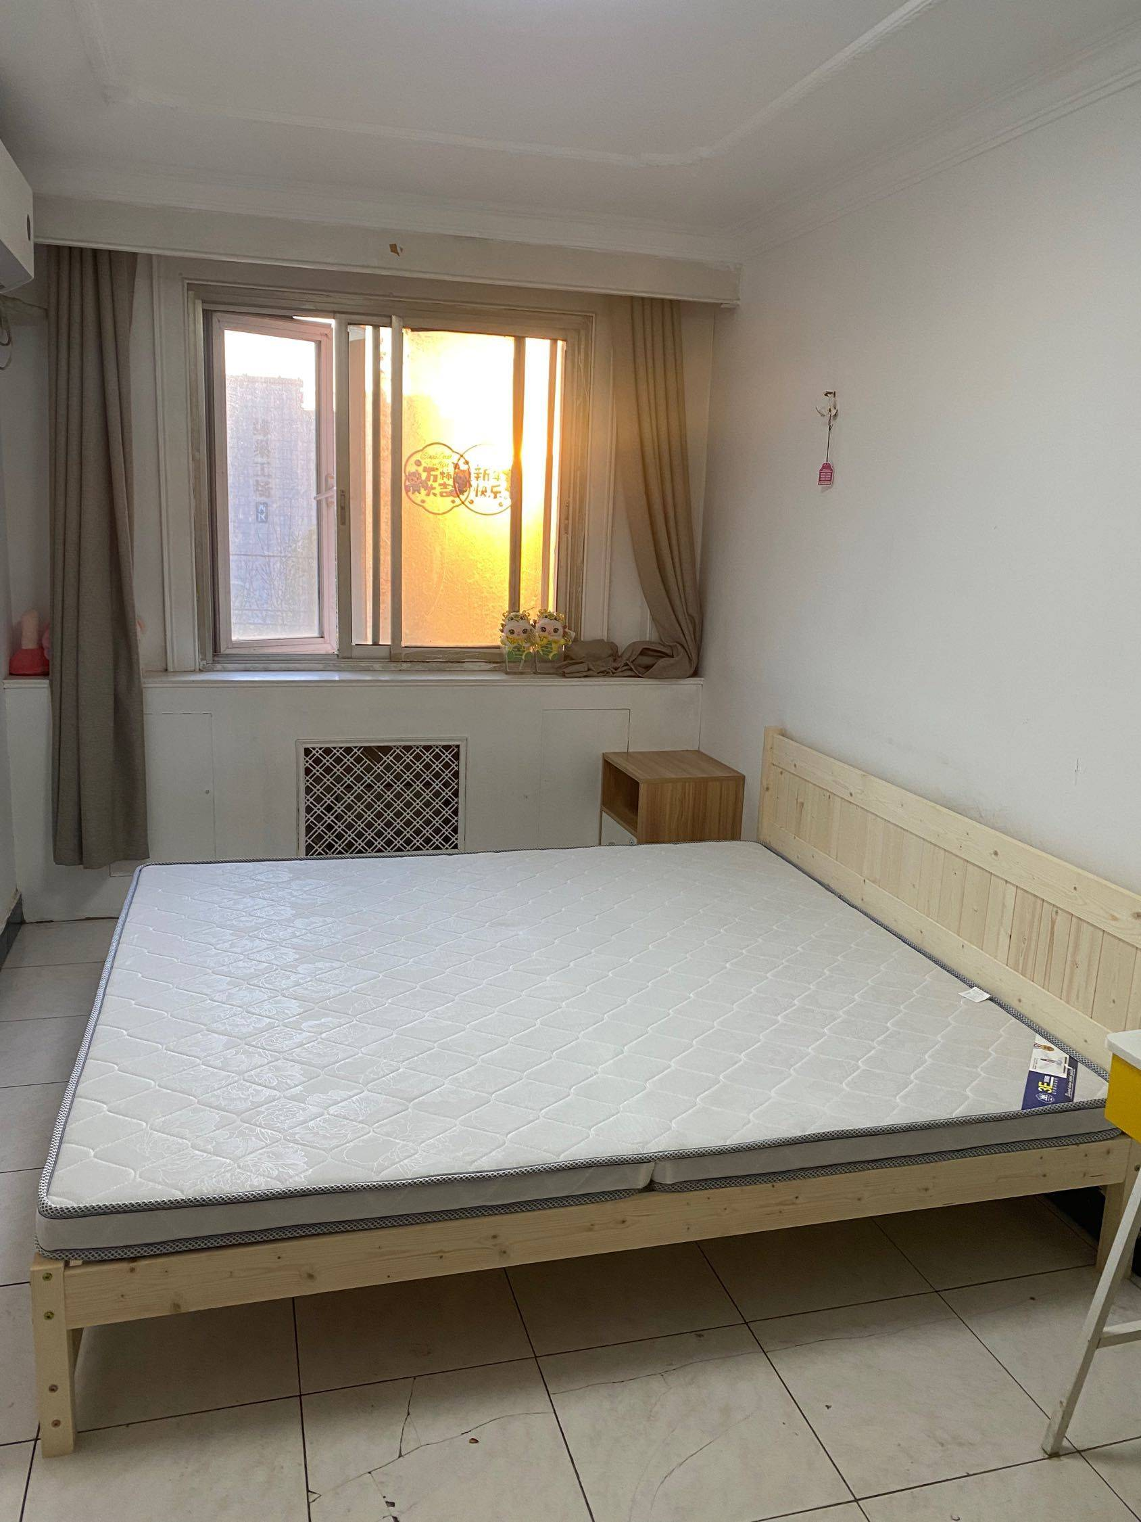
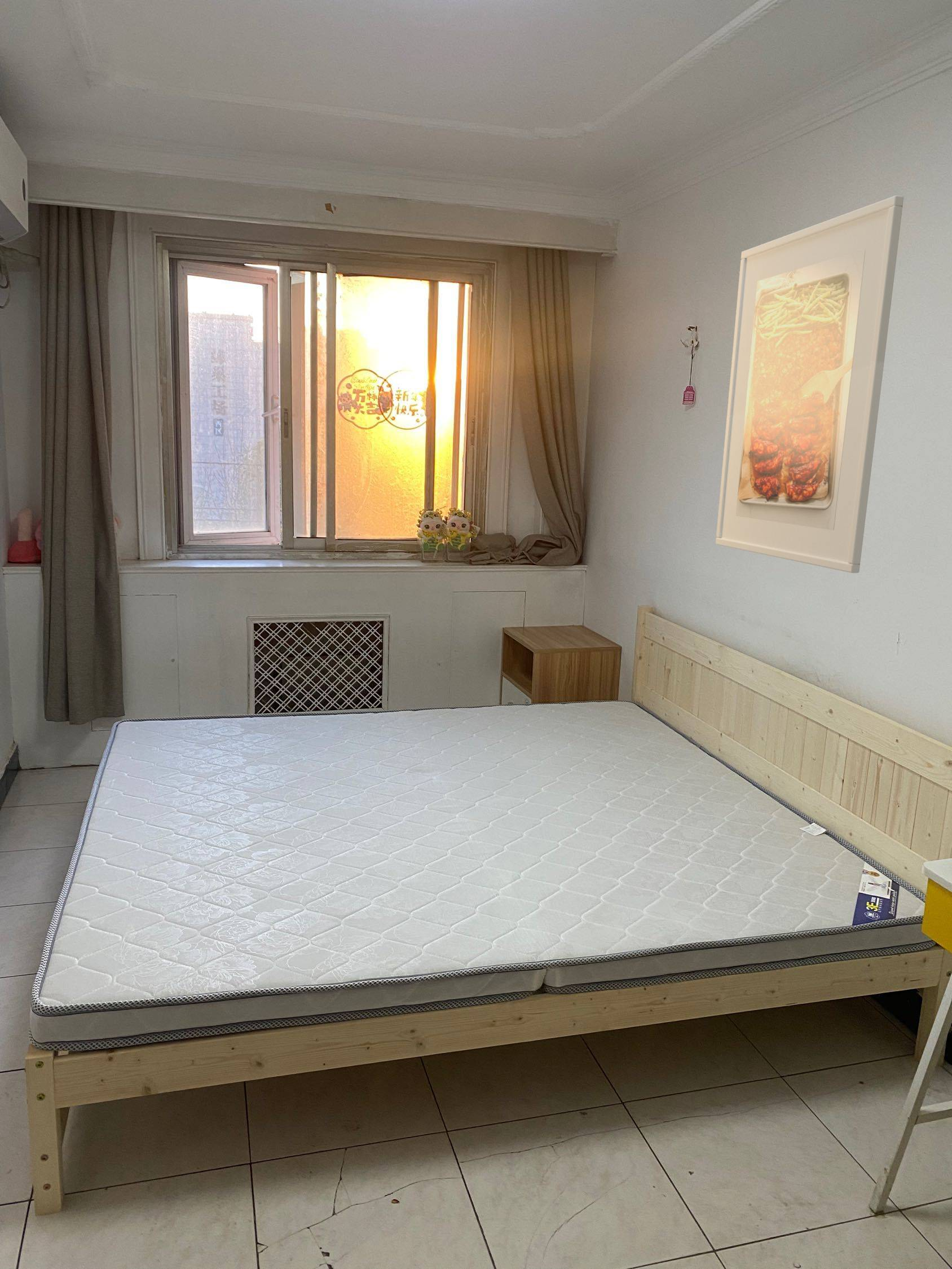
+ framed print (795, 397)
